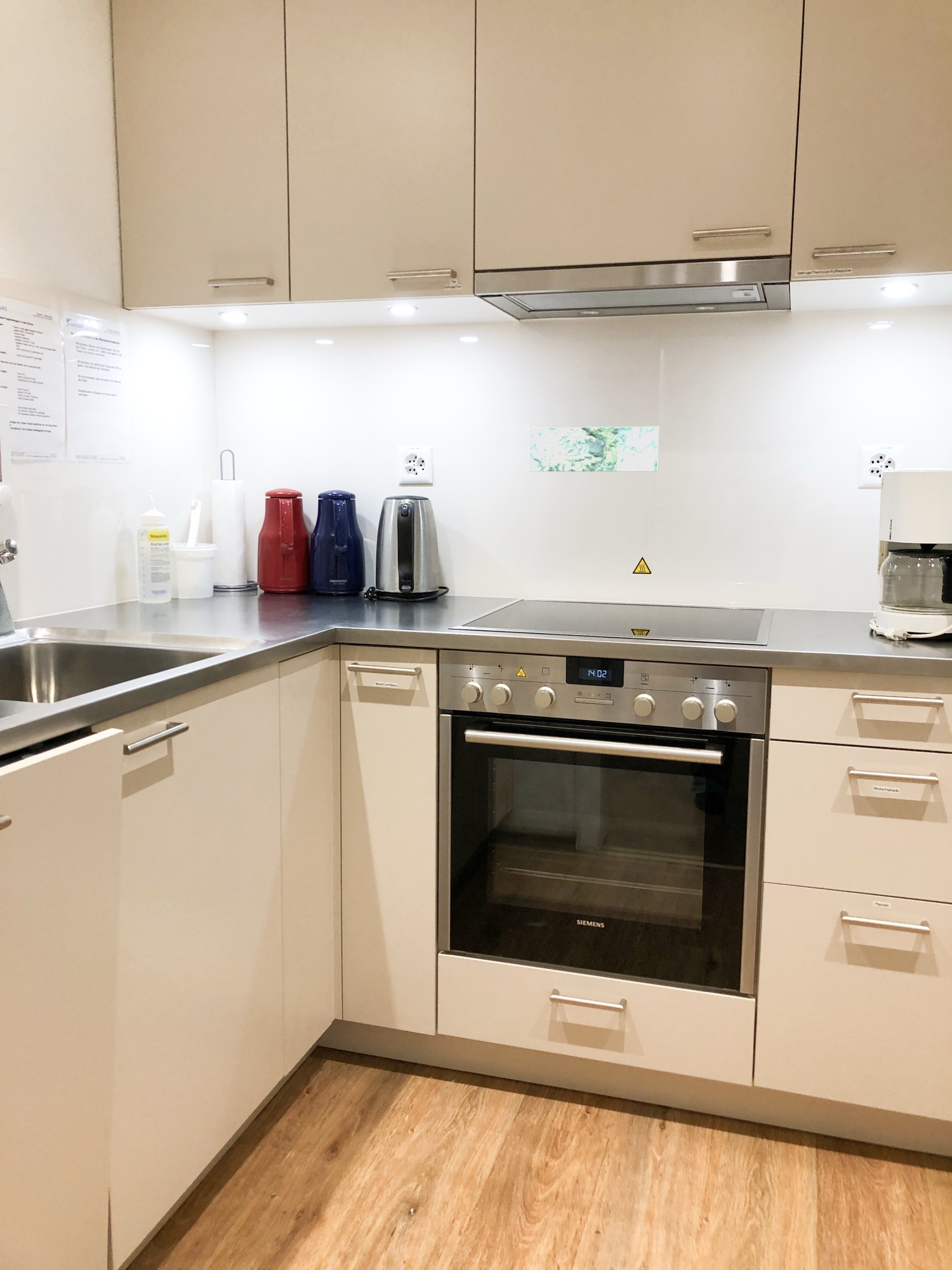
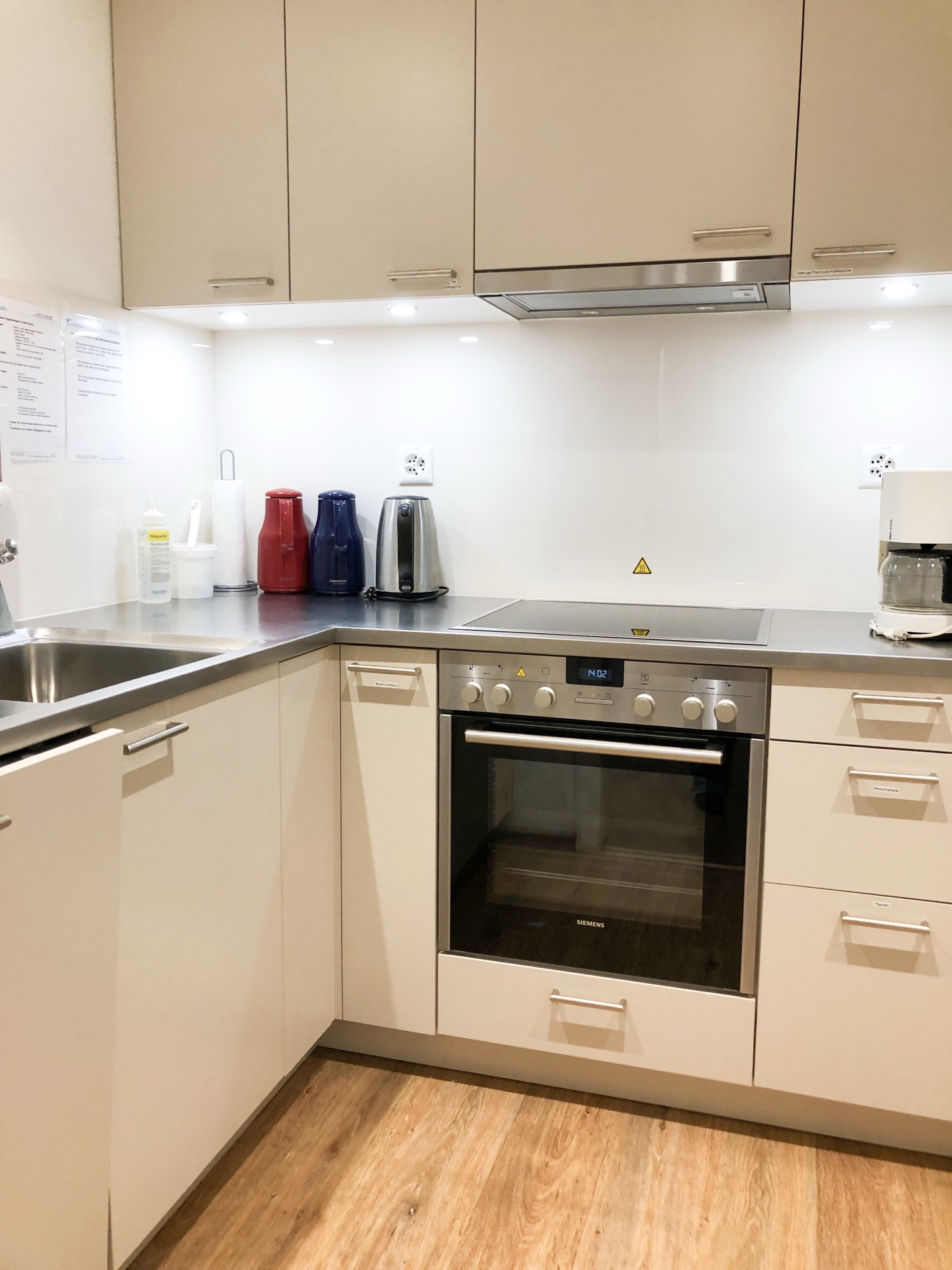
- decorative tile (592, 449)
